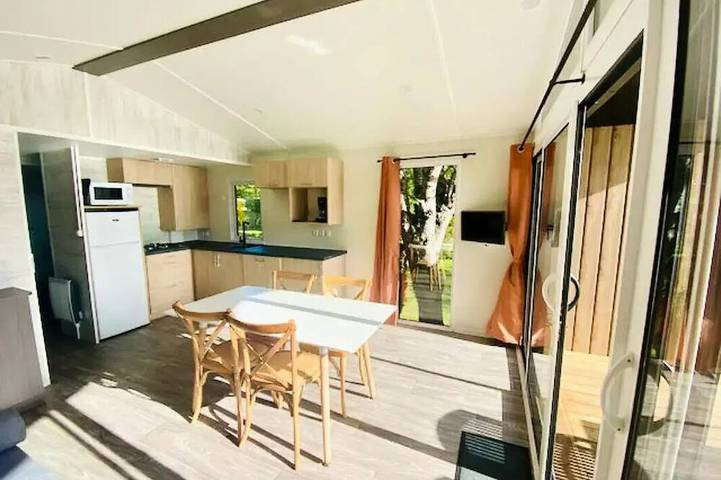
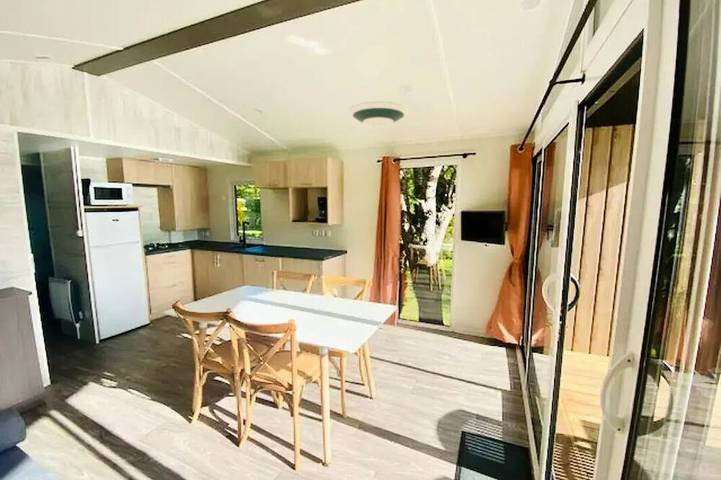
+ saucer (378, 119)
